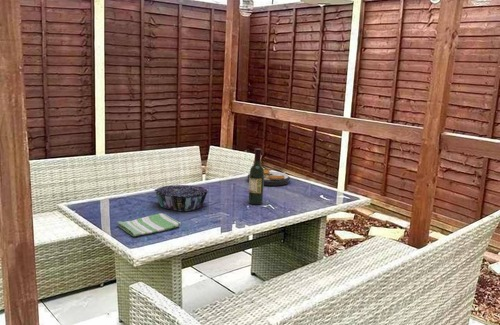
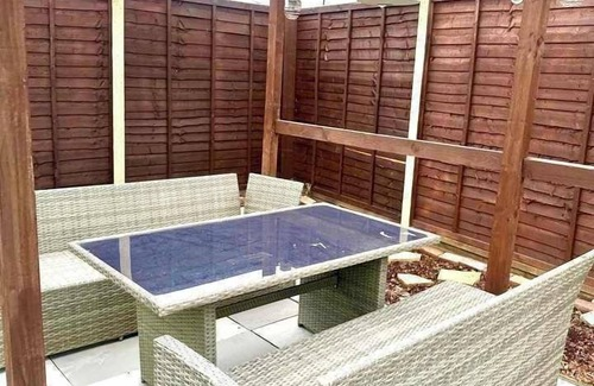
- plate (268, 176)
- decorative bowl (181, 198)
- wine bottle (256, 176)
- dish towel (149, 223)
